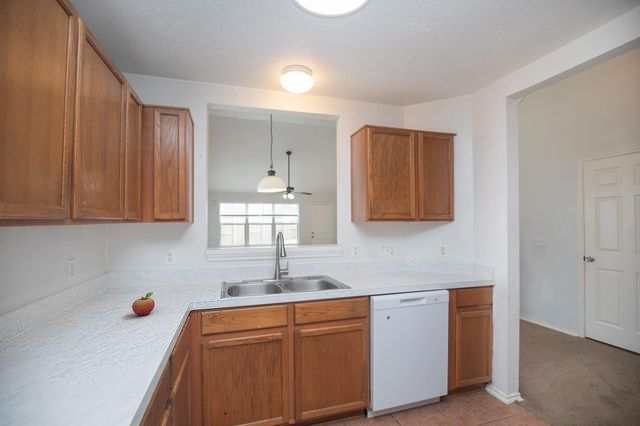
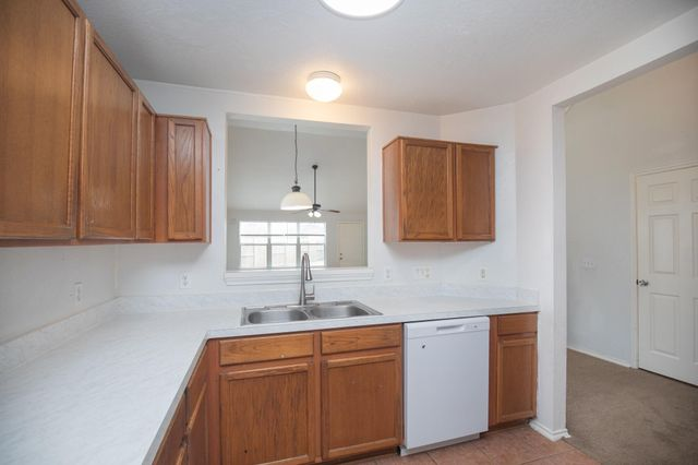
- fruit (143, 304)
